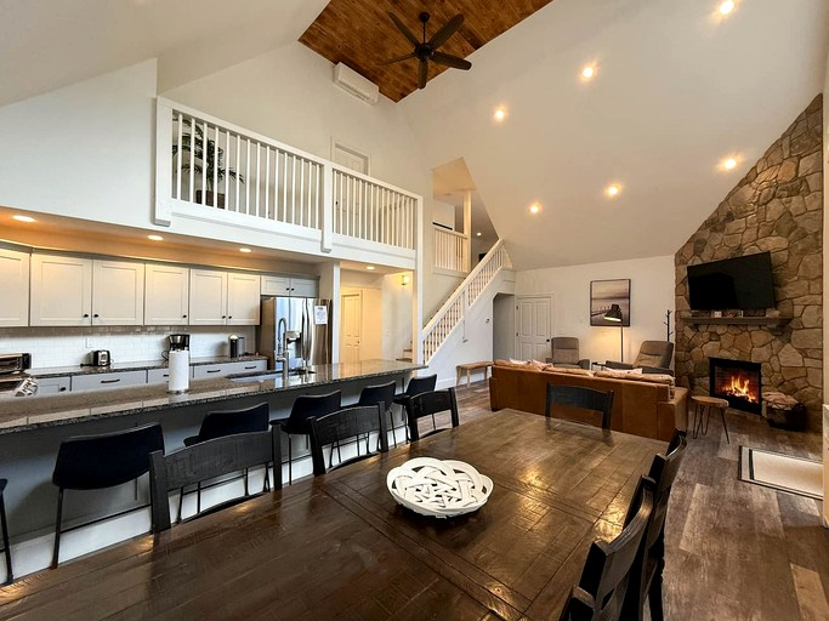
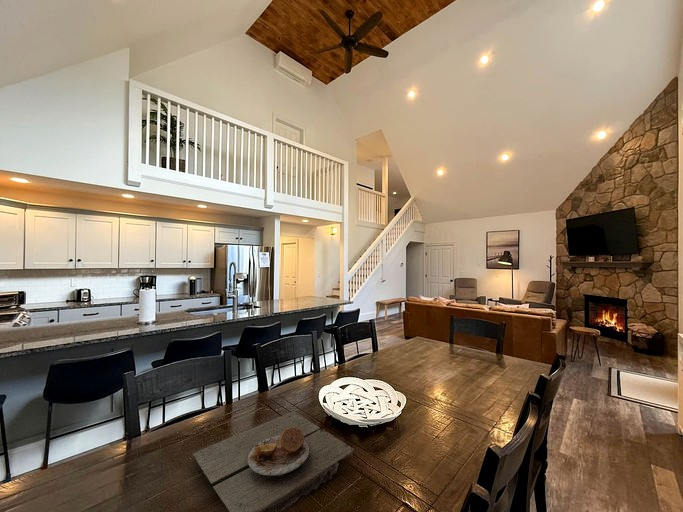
+ plate (274, 446)
